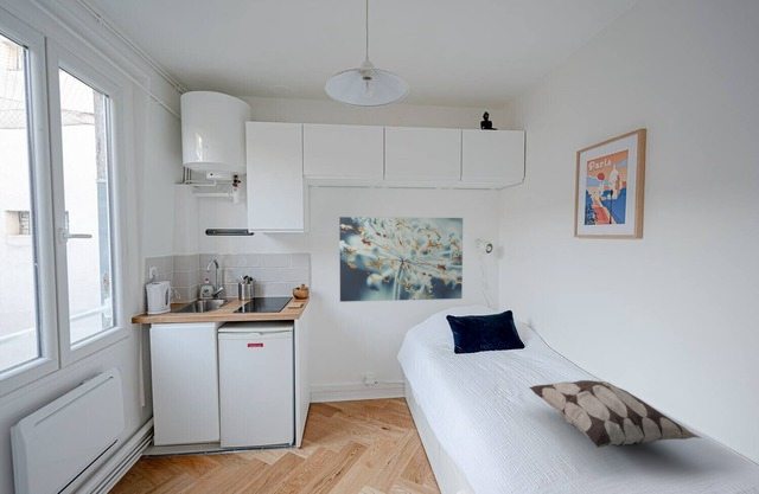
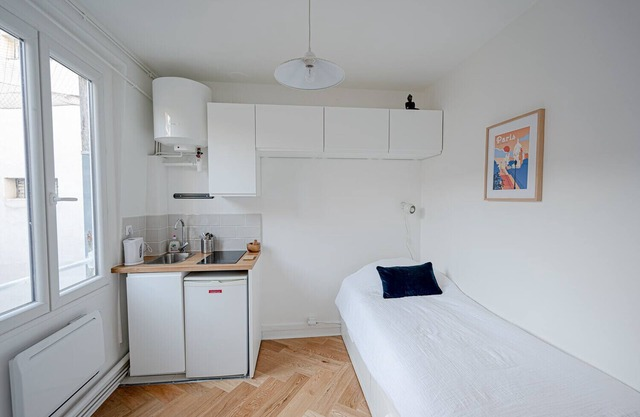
- decorative pillow (602, 408)
- wall art (402, 258)
